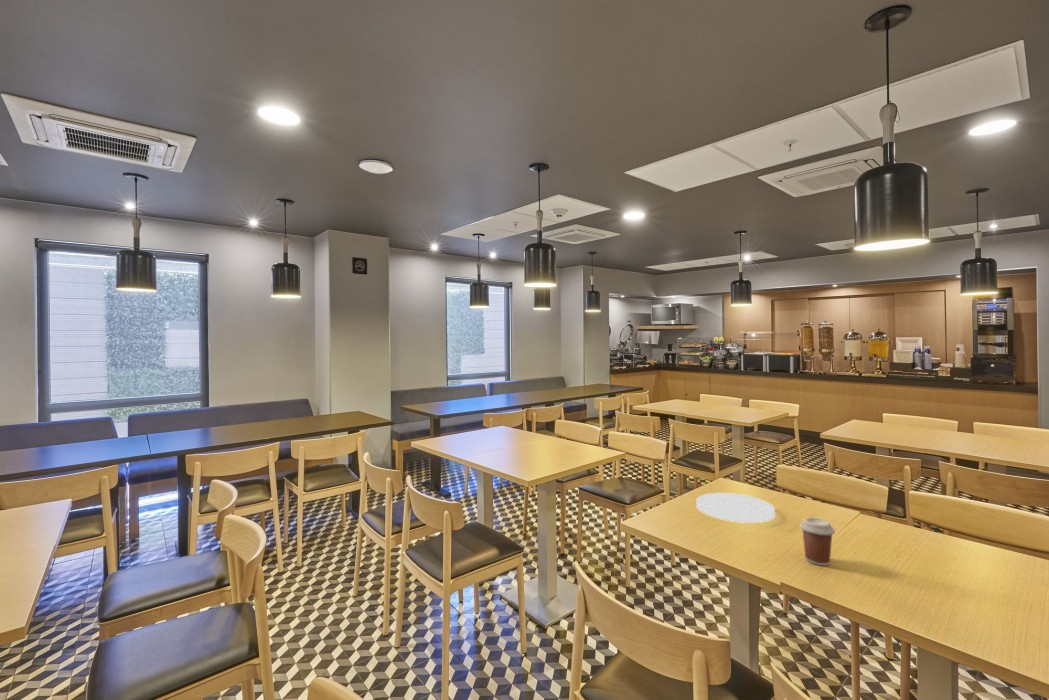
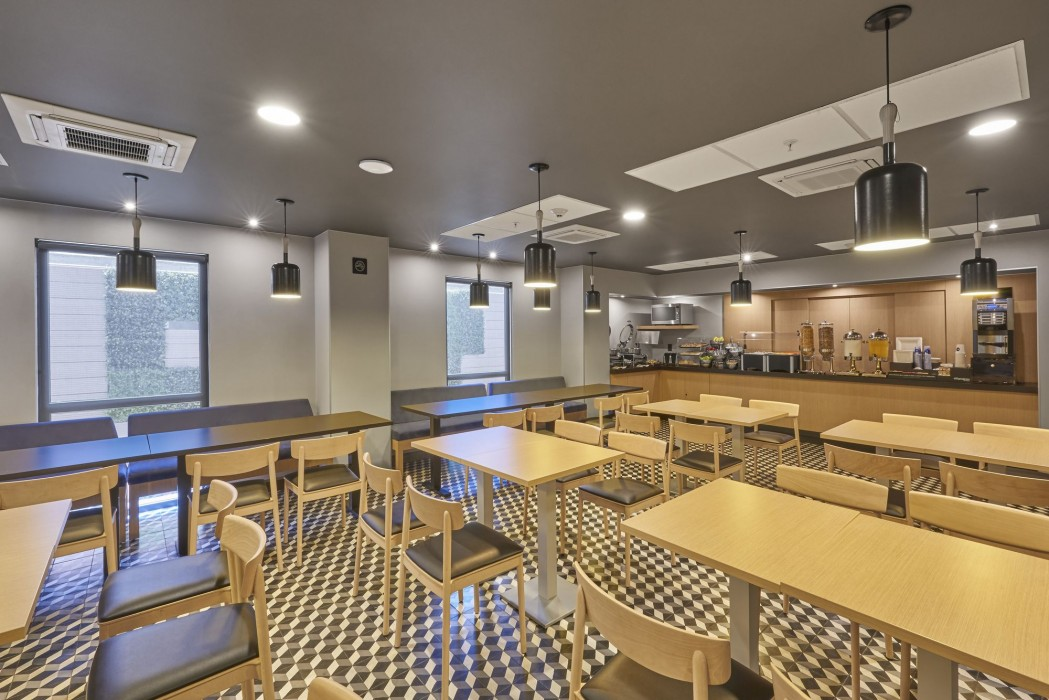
- coffee cup (817, 540)
- plate (734, 506)
